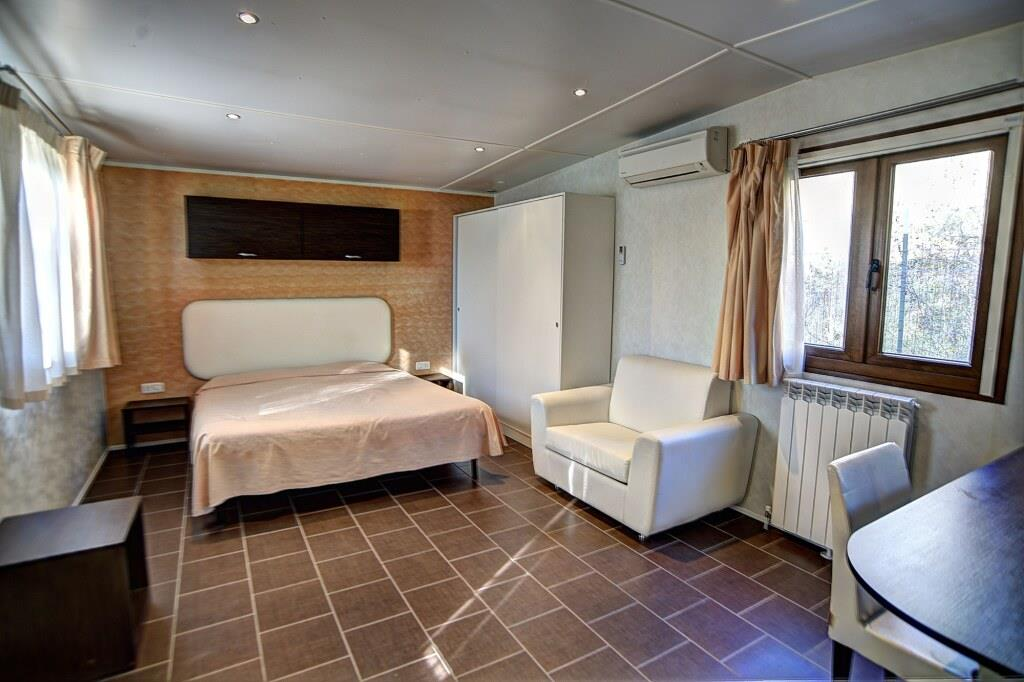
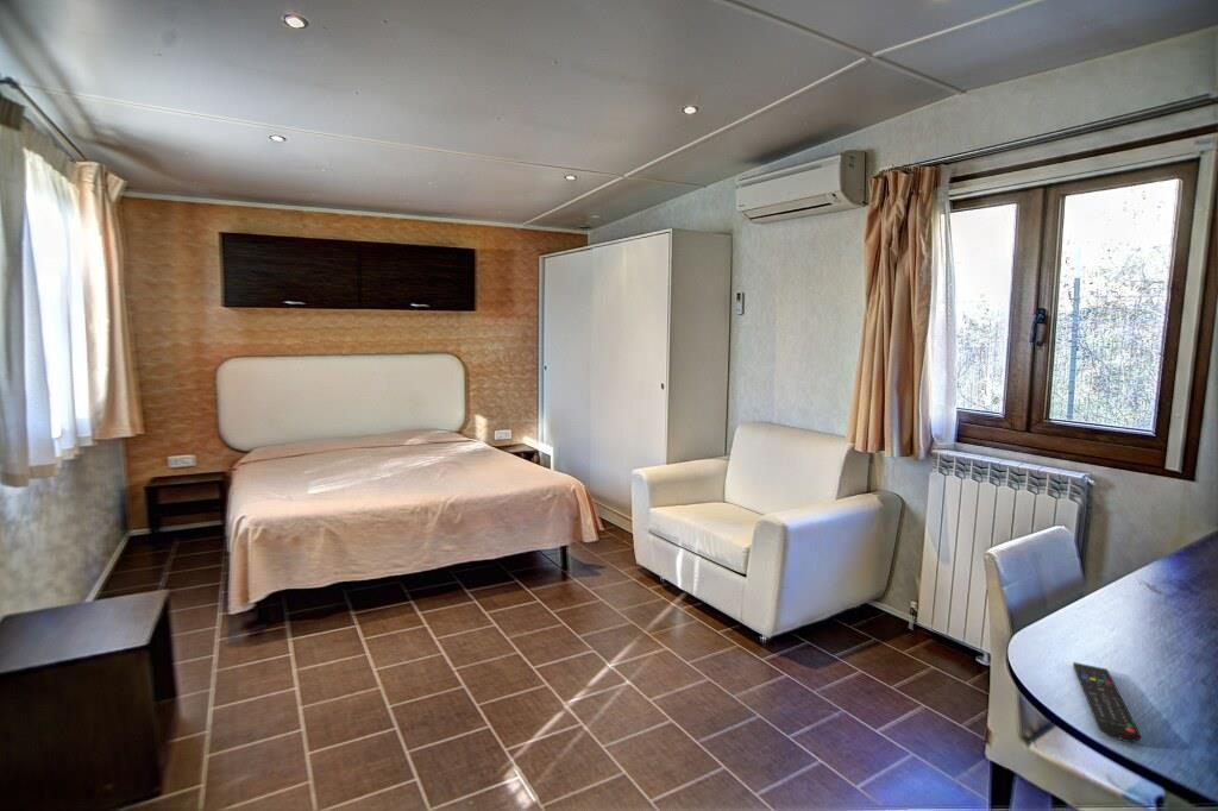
+ remote control (1103, 699)
